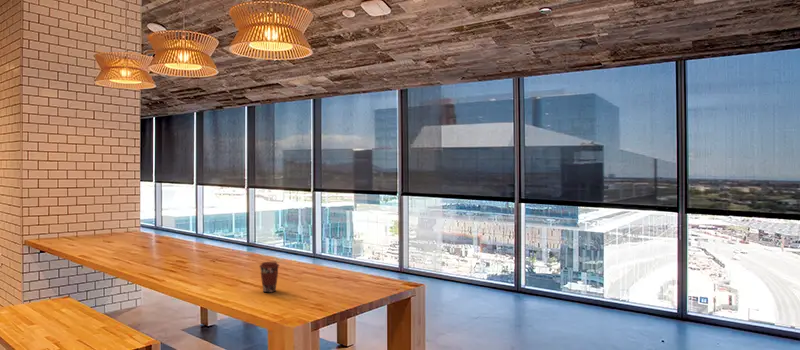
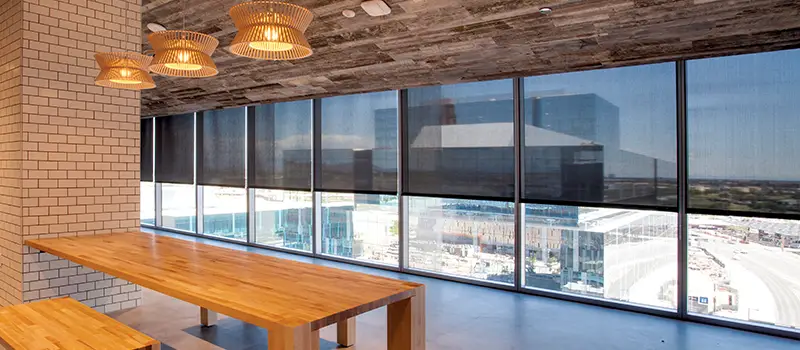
- coffee cup (269, 276)
